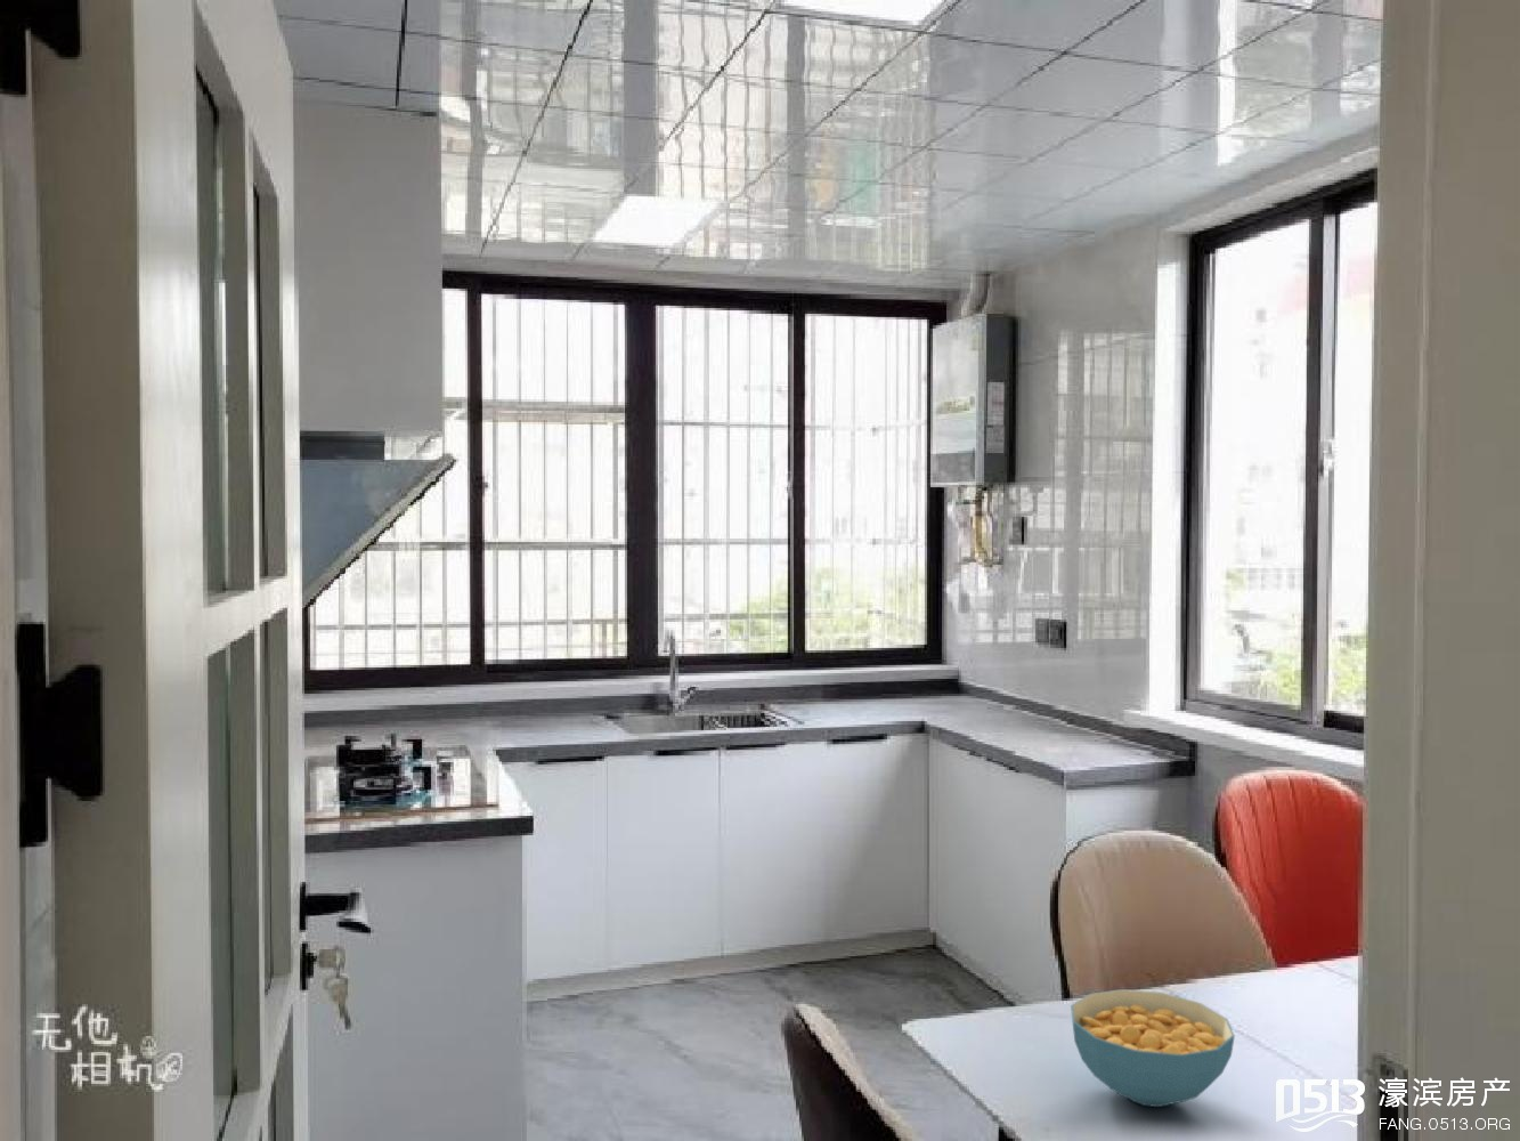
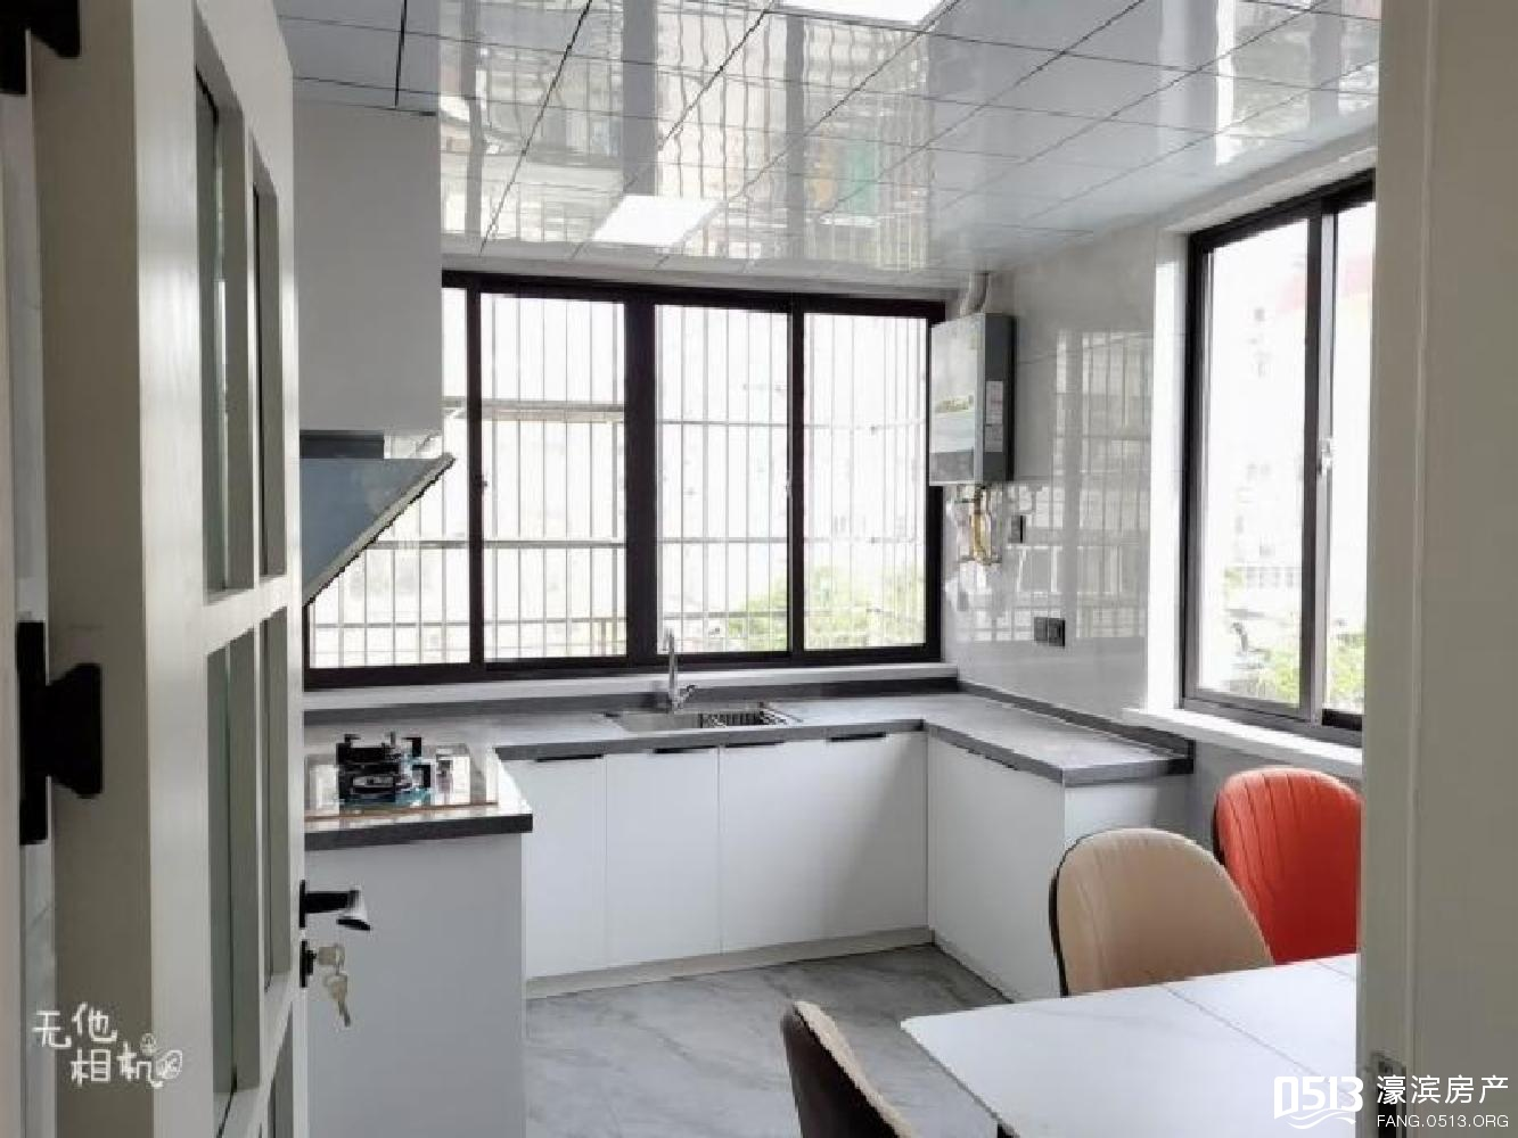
- cereal bowl (1150, 1058)
